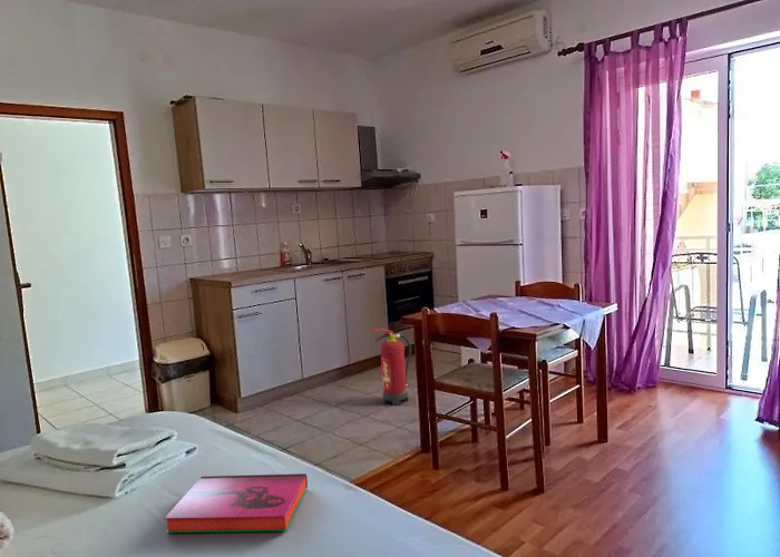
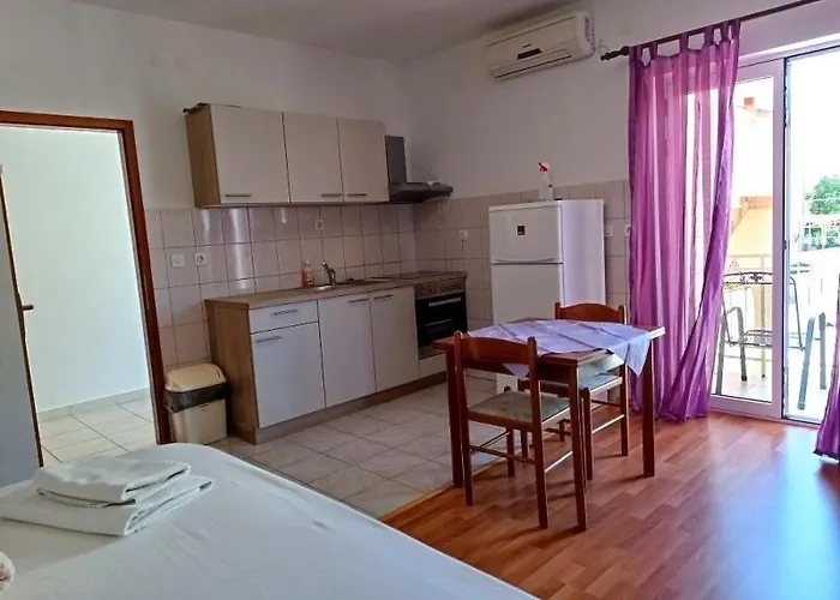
- fire extinguisher (394, 363)
- hardback book (241, 500)
